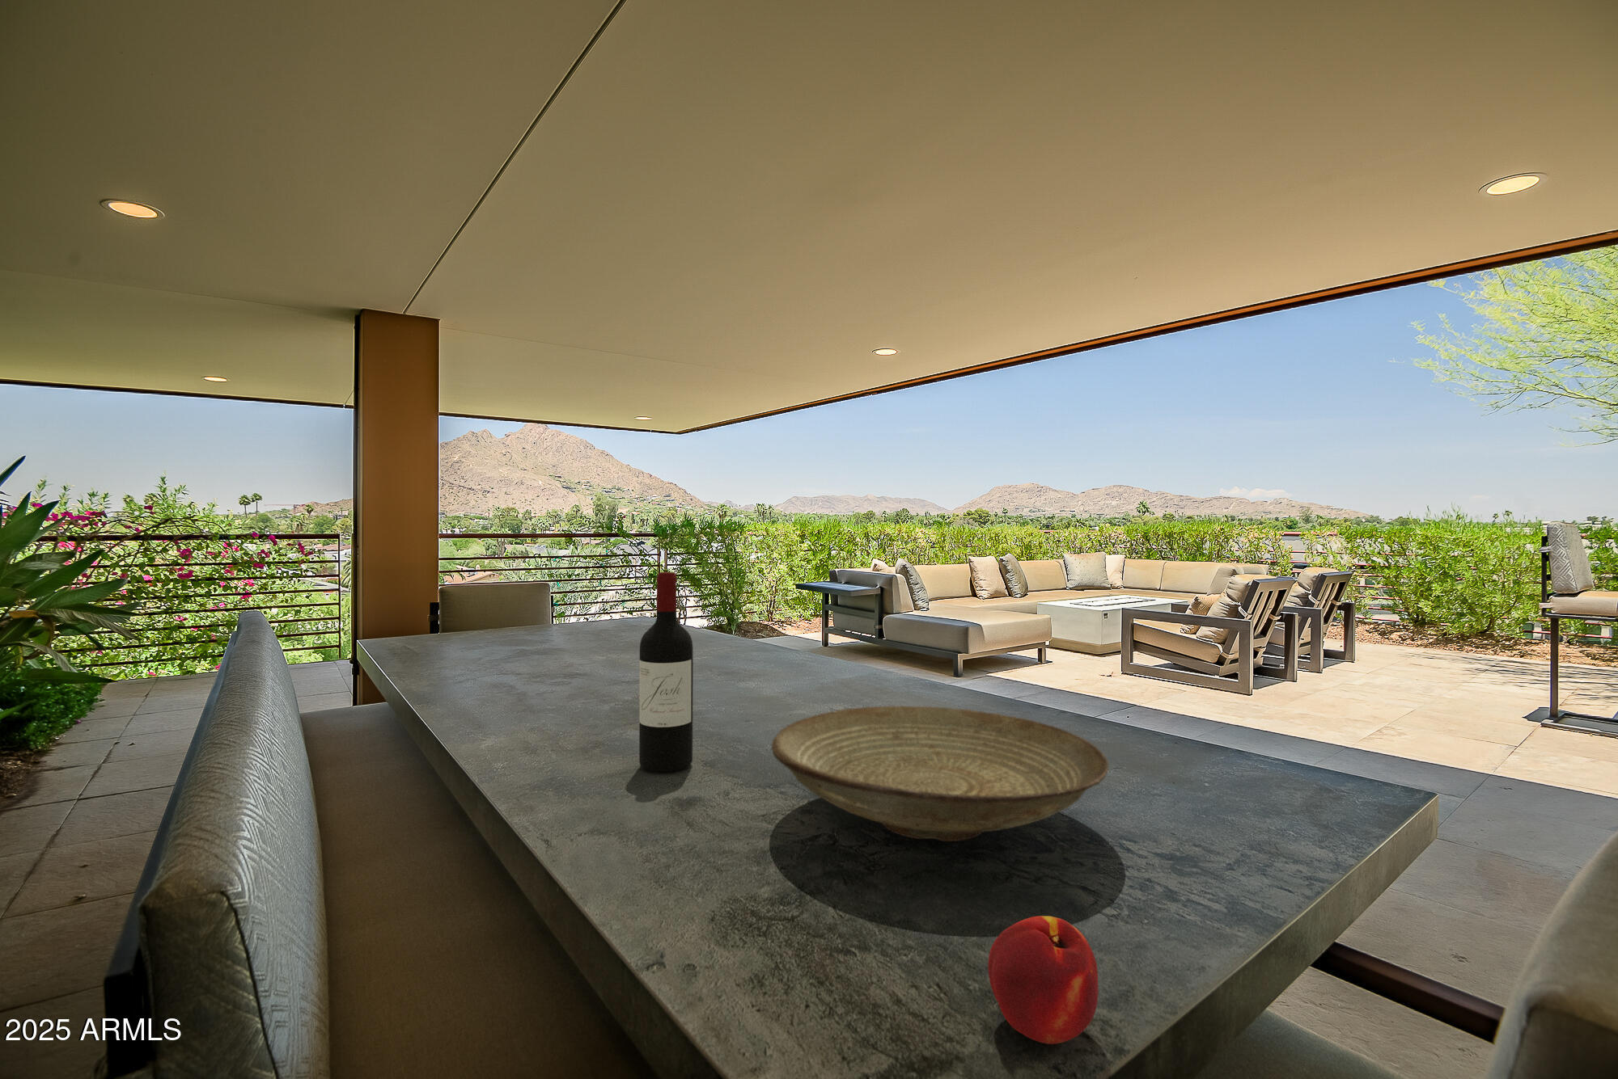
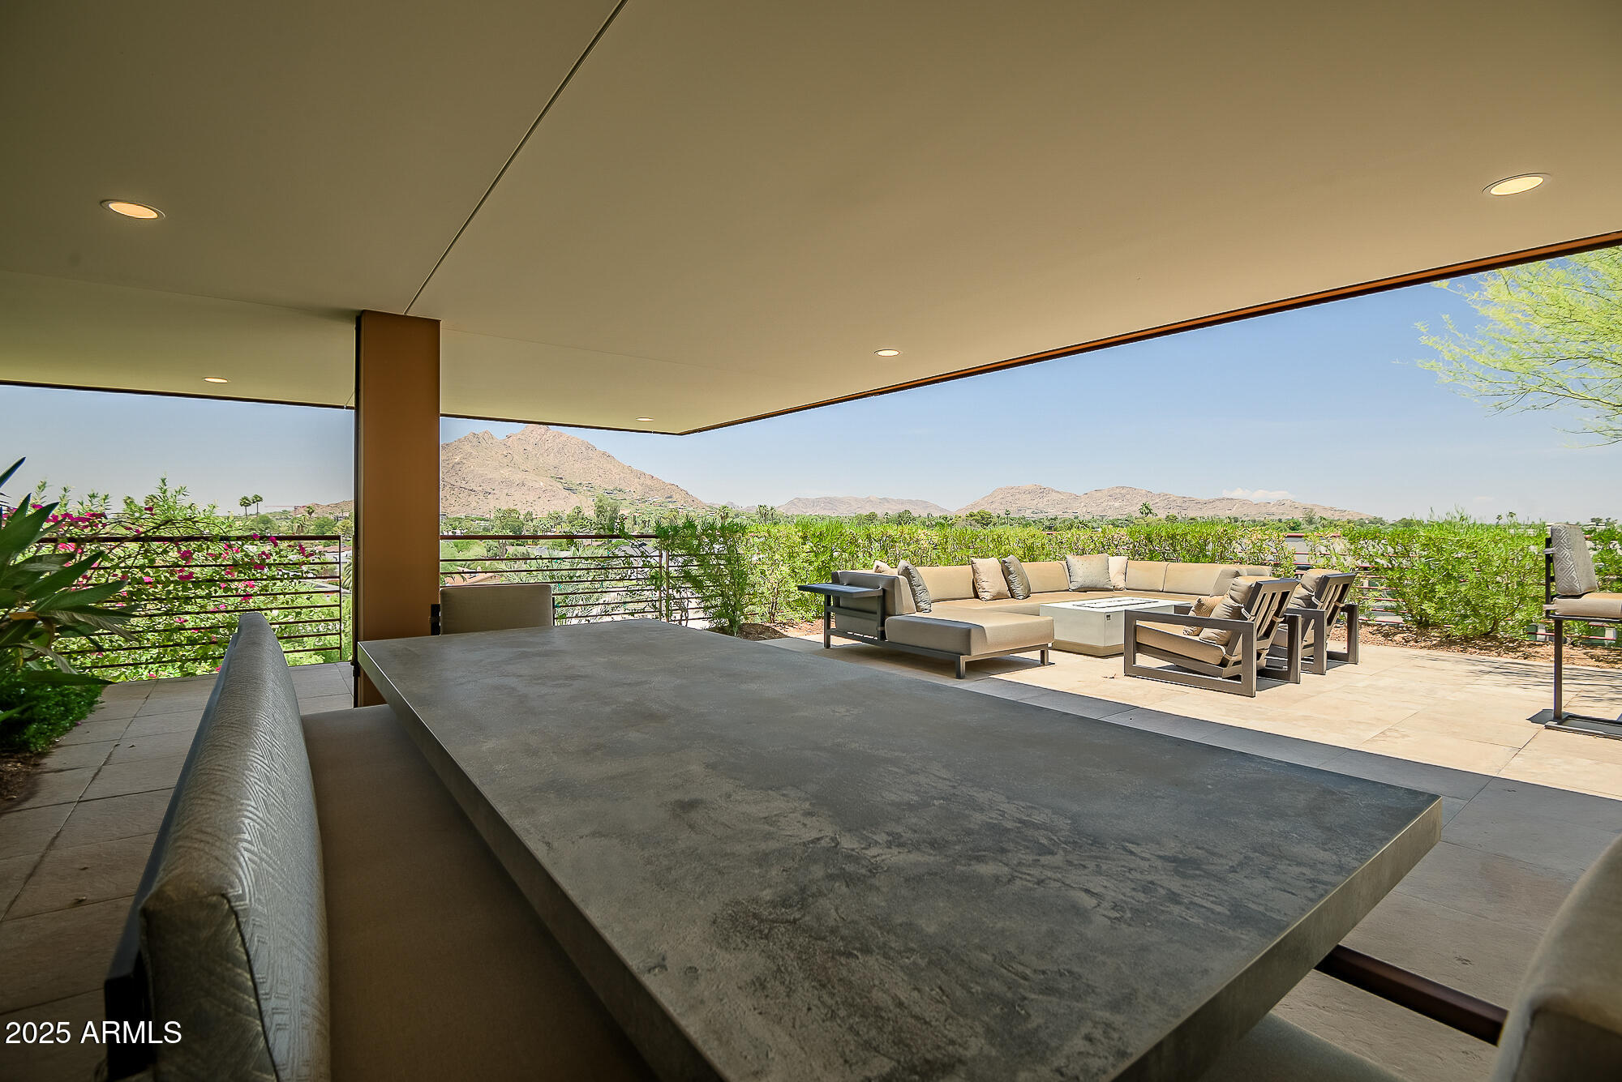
- wine bottle (666, 668)
- peach (1042, 977)
- decorative bowl (934, 780)
